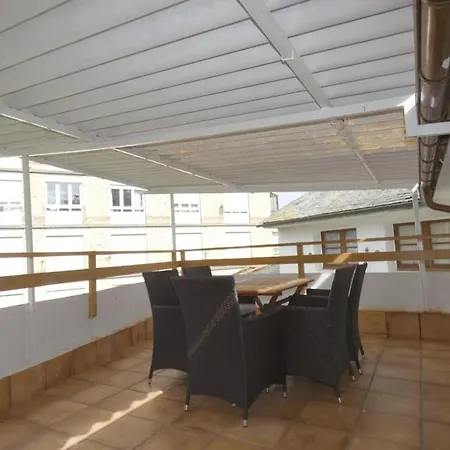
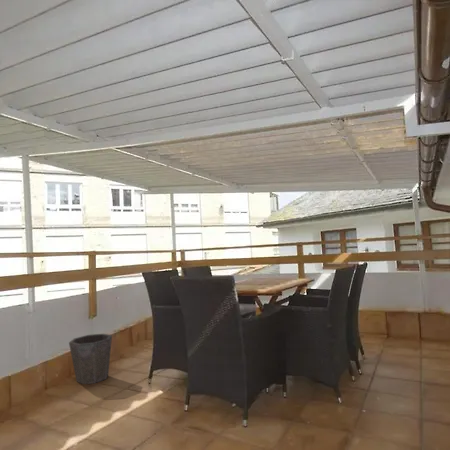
+ waste bin (91, 358)
